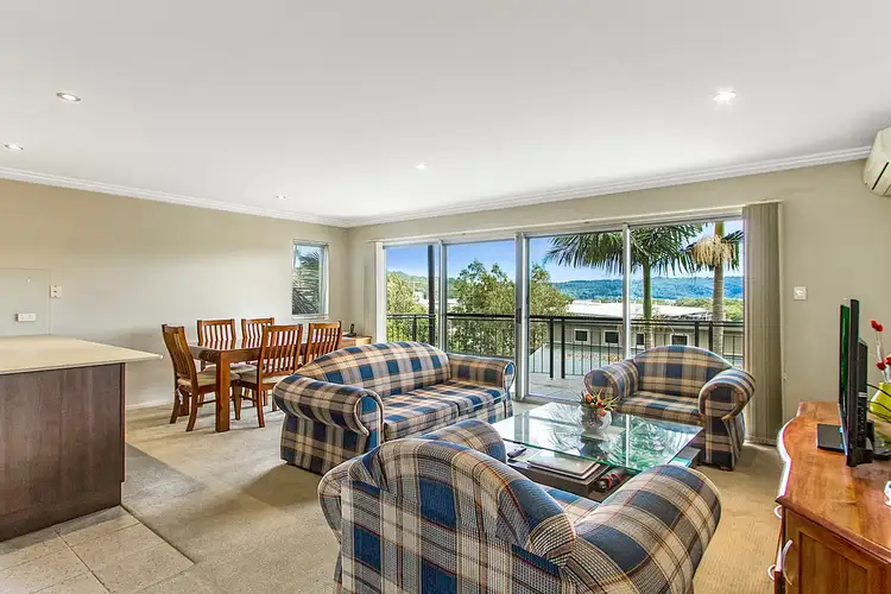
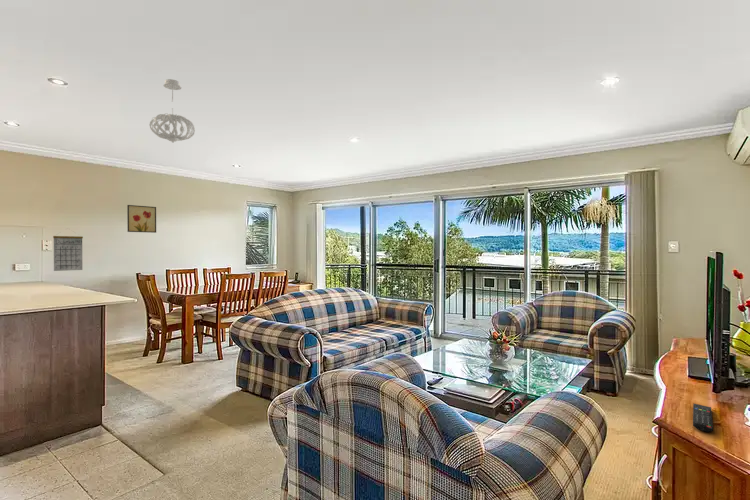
+ wall art (141, 219)
+ remote control (702, 417)
+ calendar (68, 249)
+ pendant light (172, 112)
